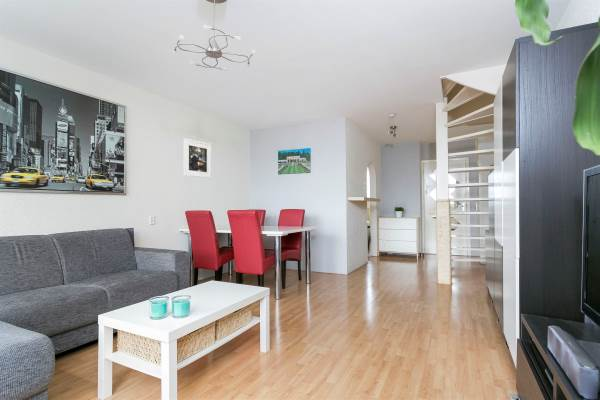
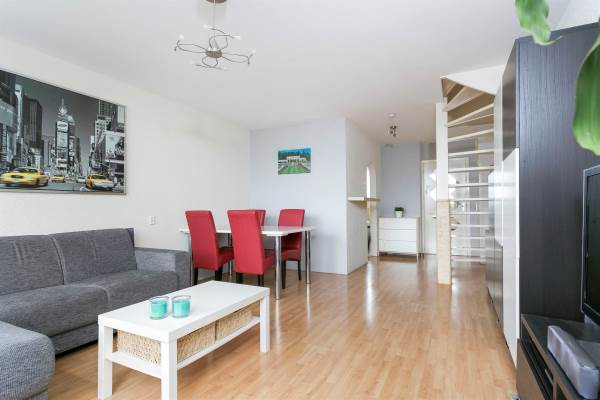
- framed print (197, 159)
